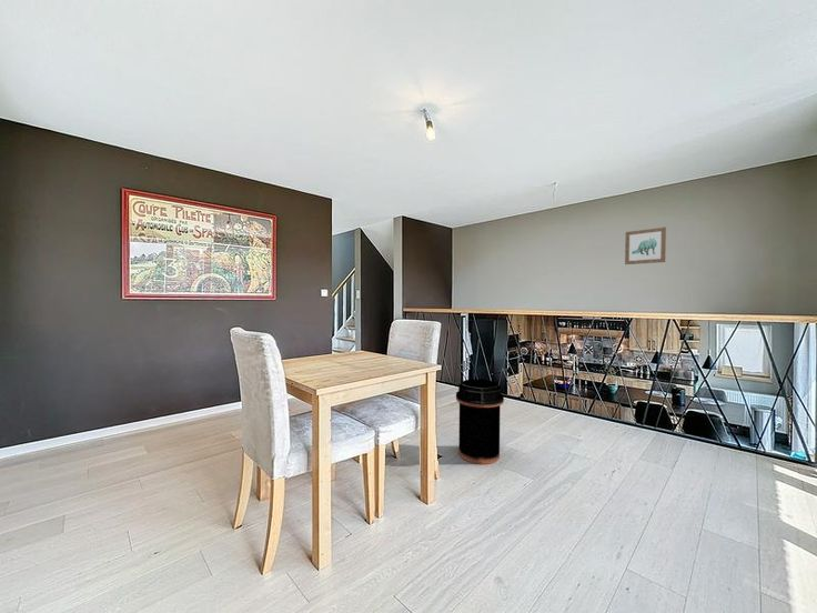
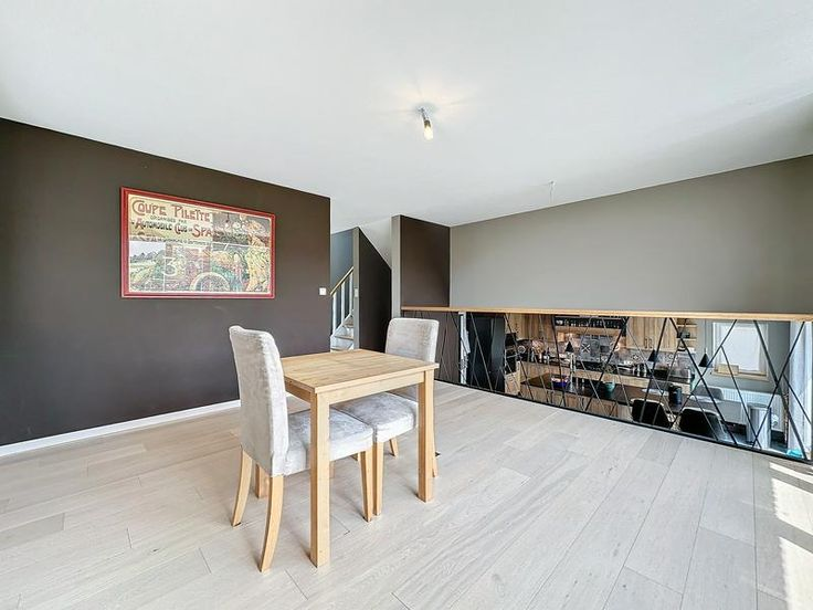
- wall art (644, 247)
- trash can (478, 419)
